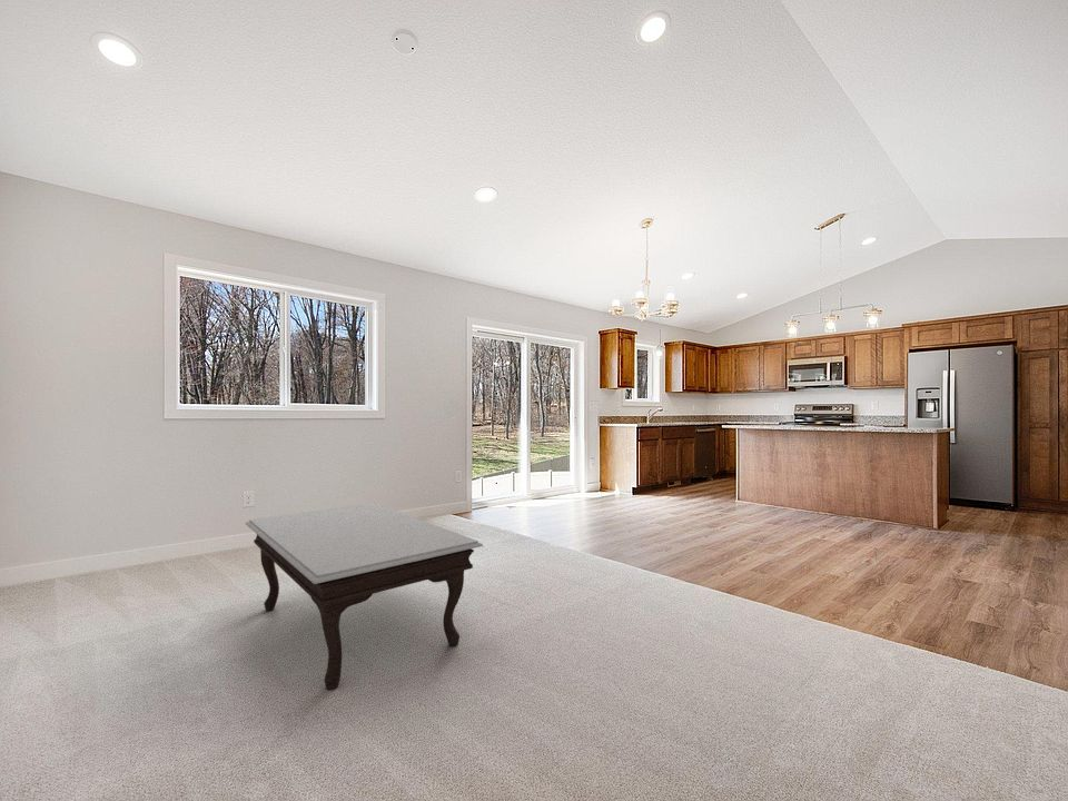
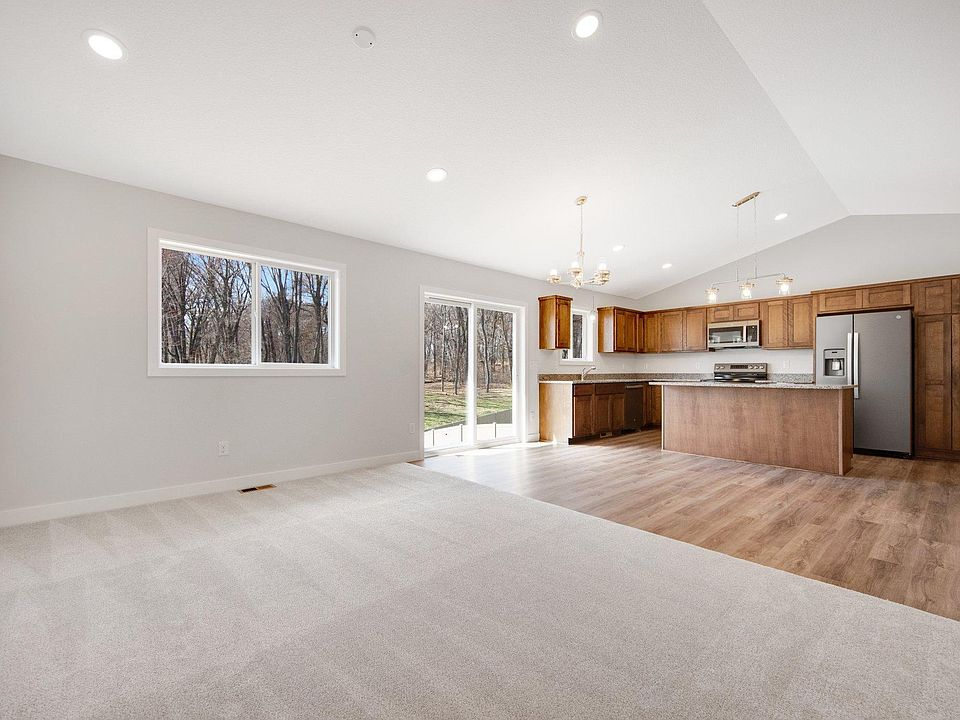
- coffee table (354, 577)
